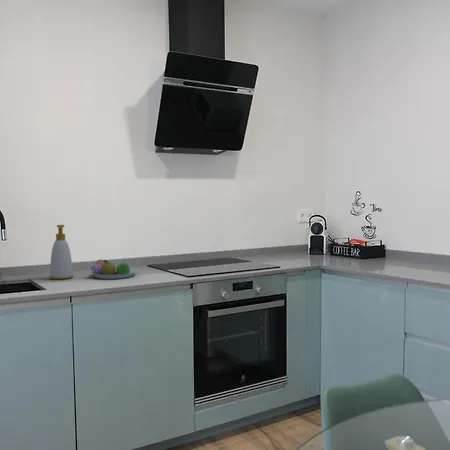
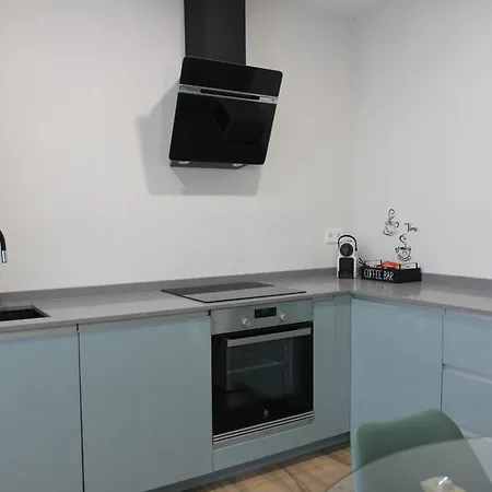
- fruit bowl (114, 267)
- soap bottle (60, 251)
